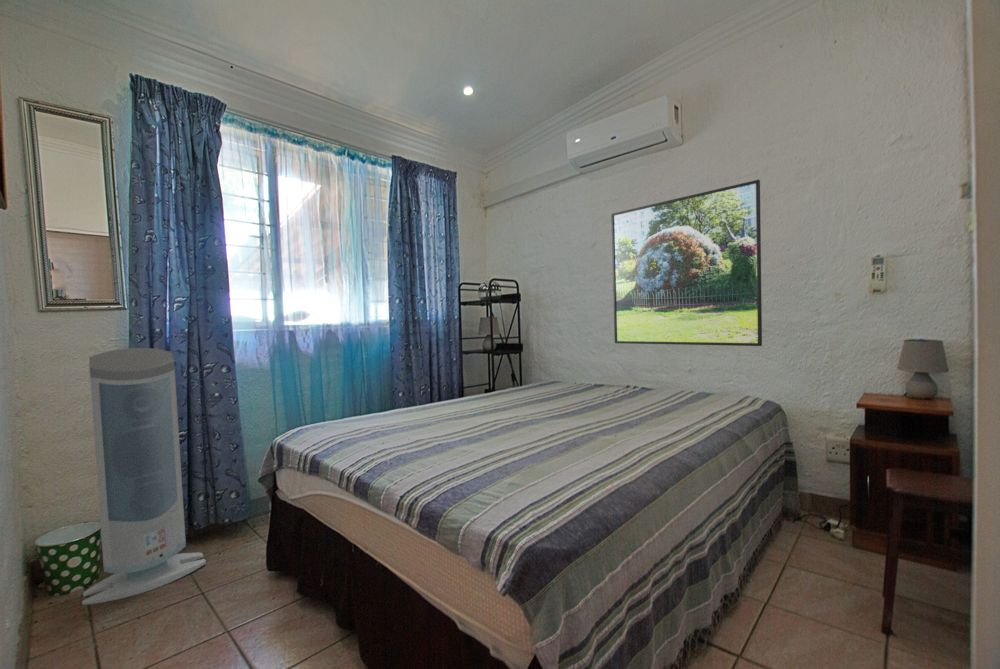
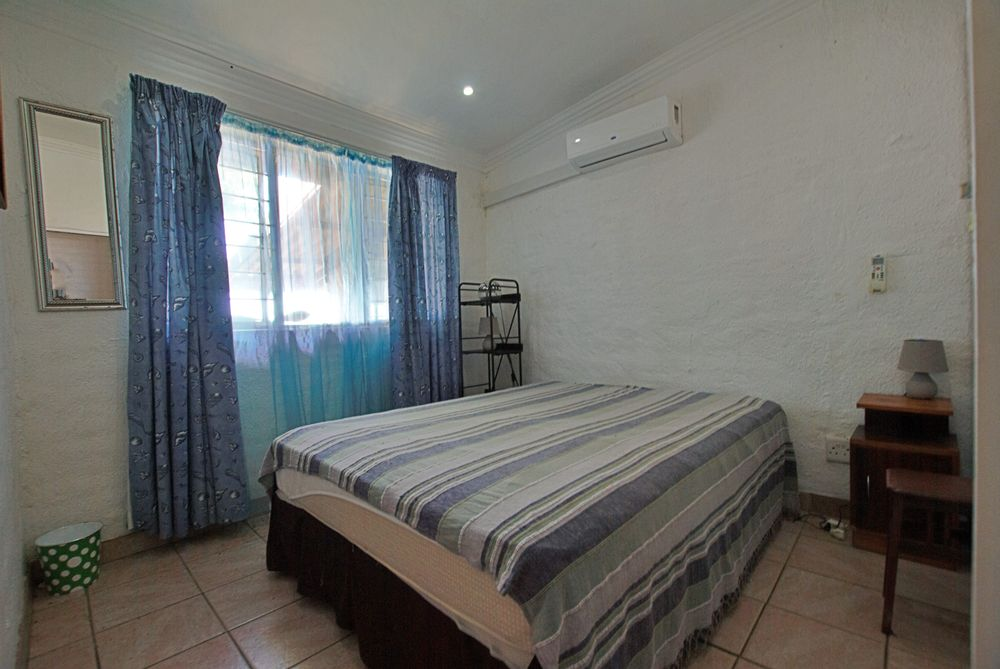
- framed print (678, 272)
- air purifier (140, 464)
